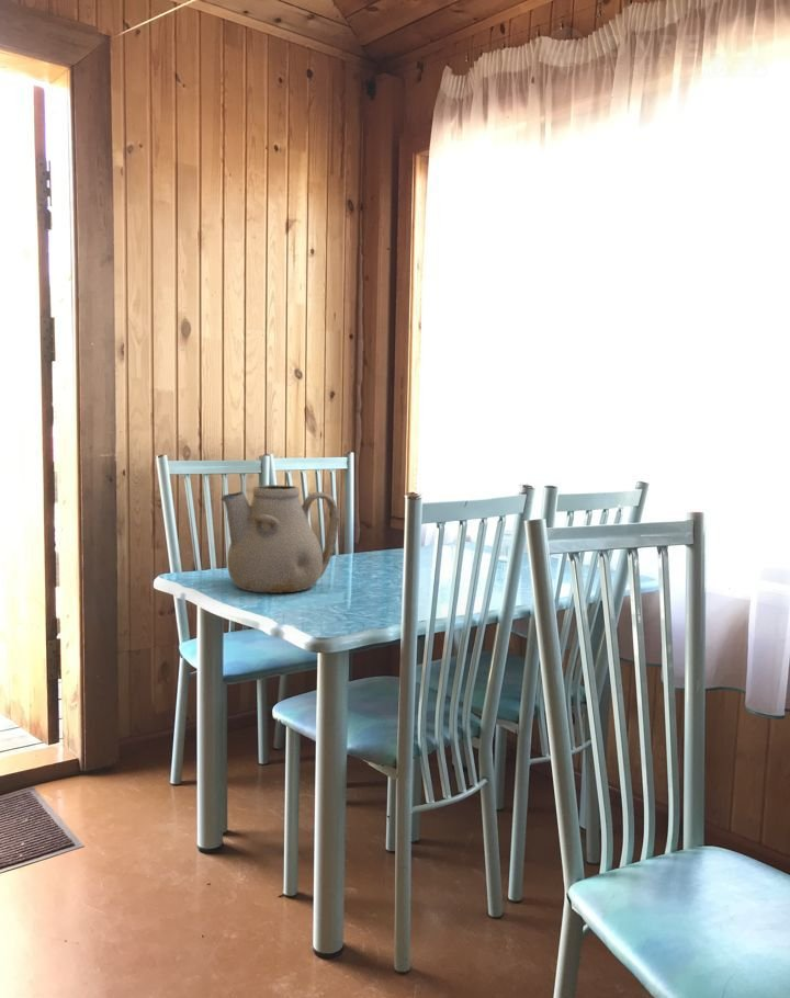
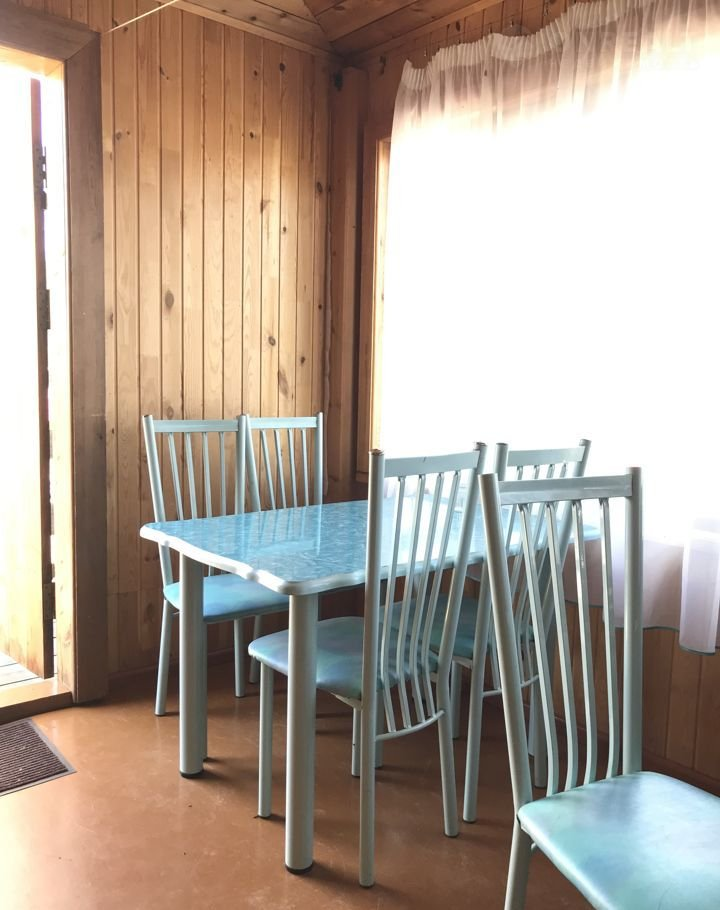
- teapot (278, 535)
